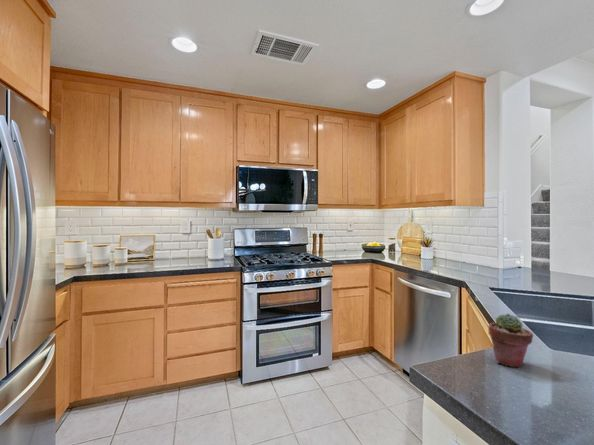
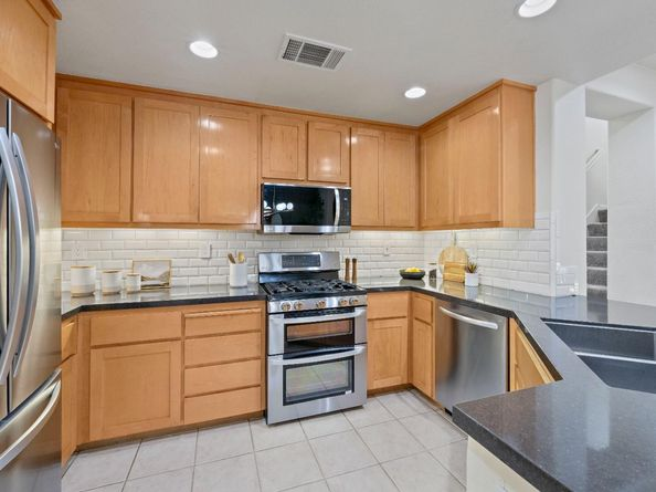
- potted succulent (509, 338)
